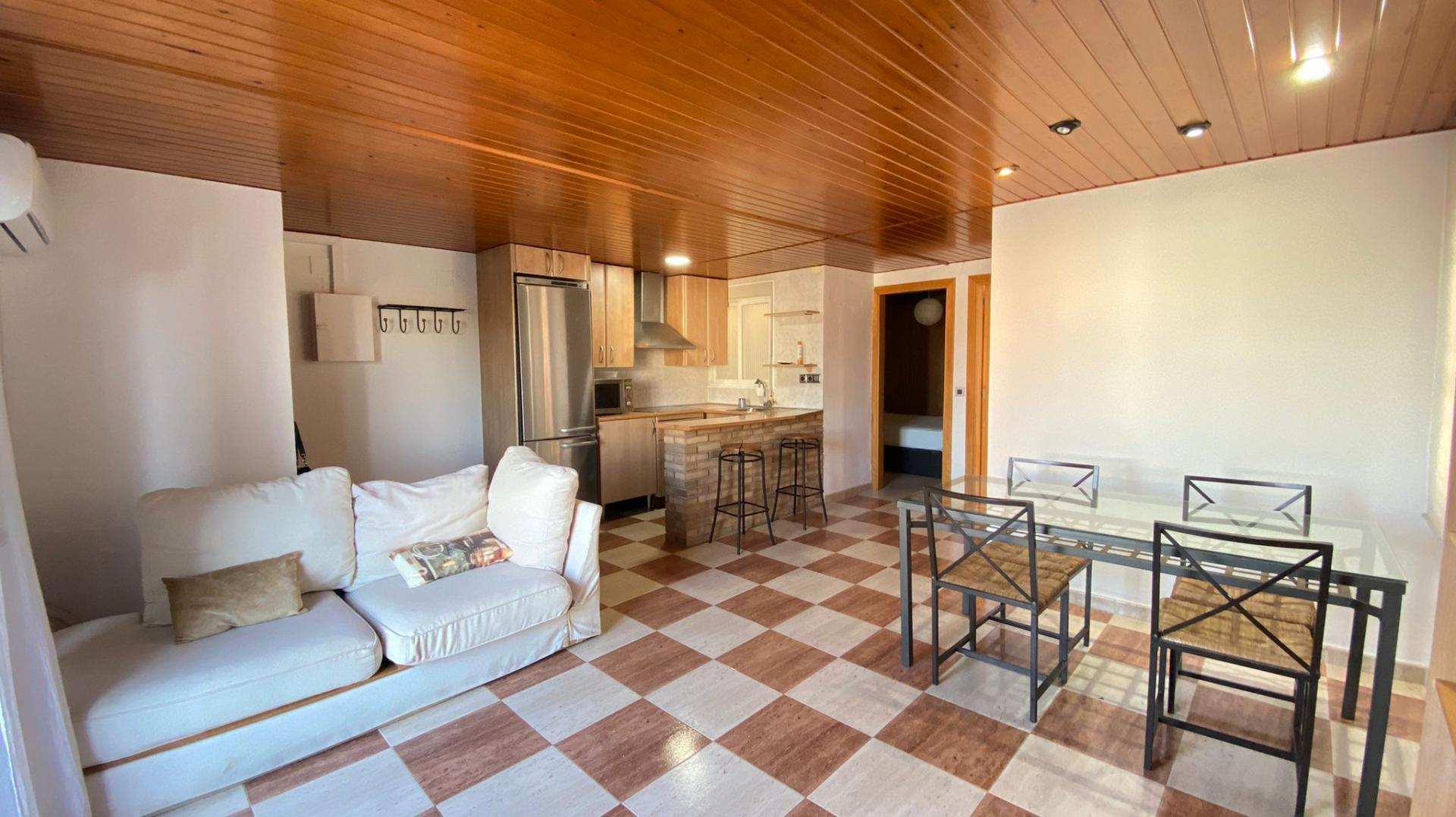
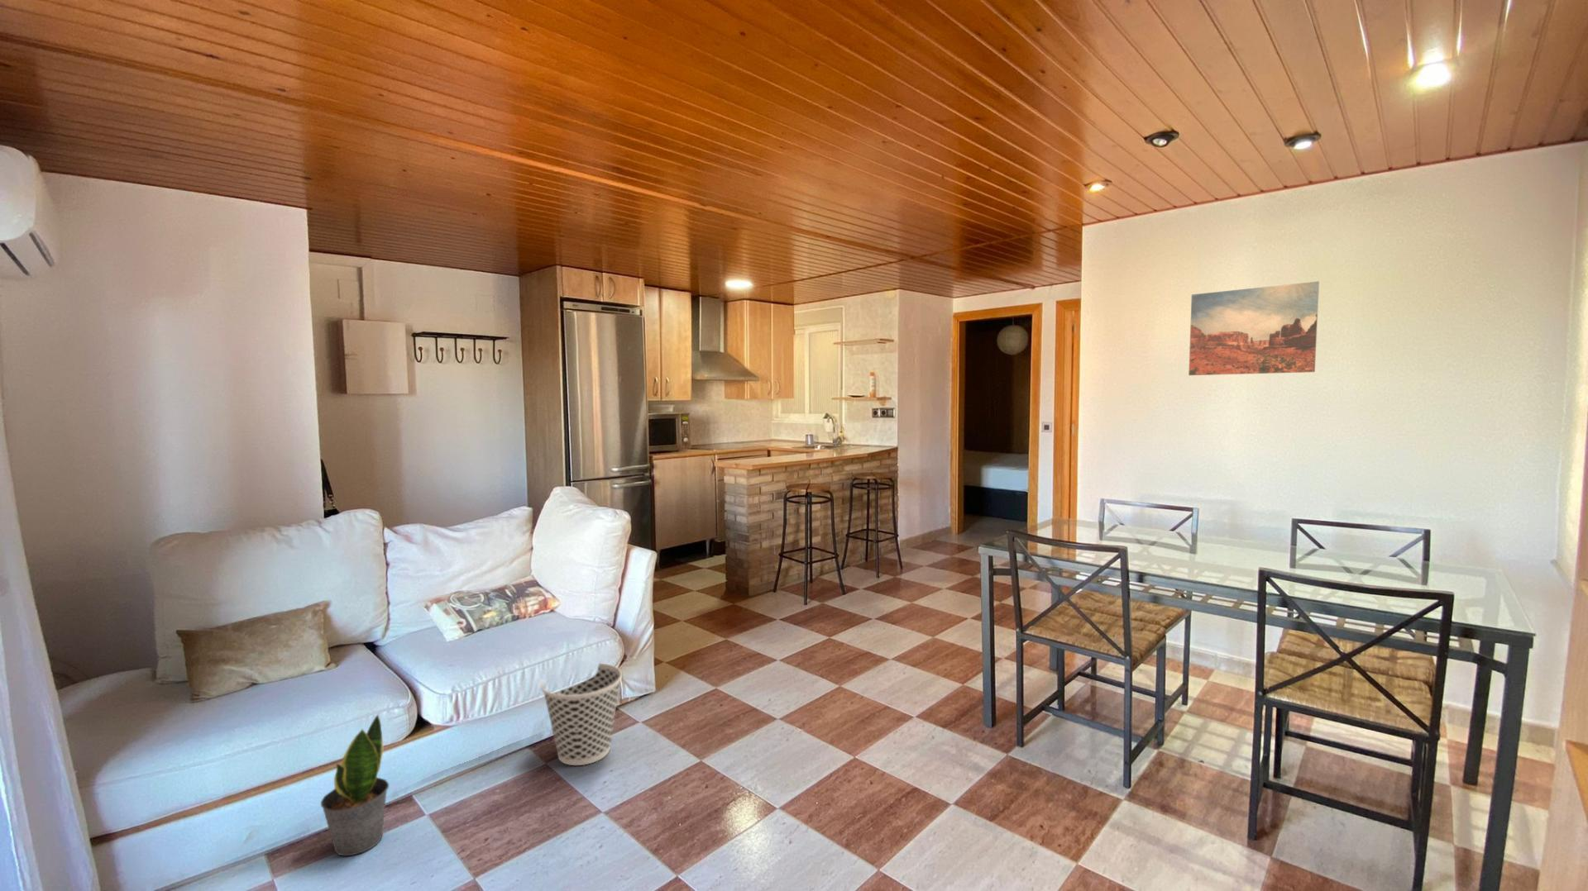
+ wall art (1250, 330)
+ potted plant (354, 782)
+ wastebasket (584, 715)
